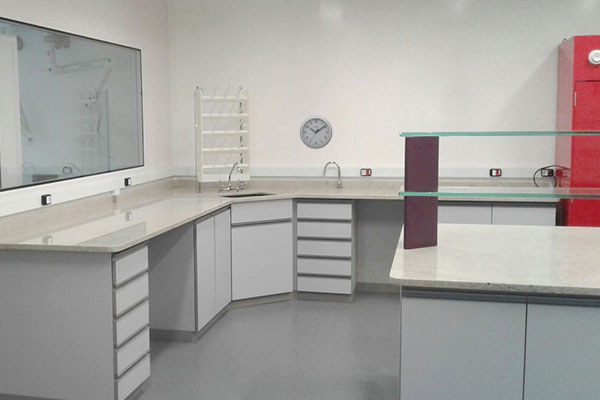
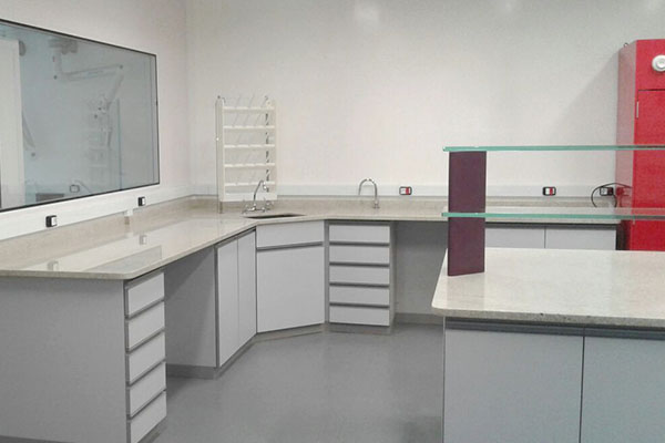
- wall clock (315, 132)
